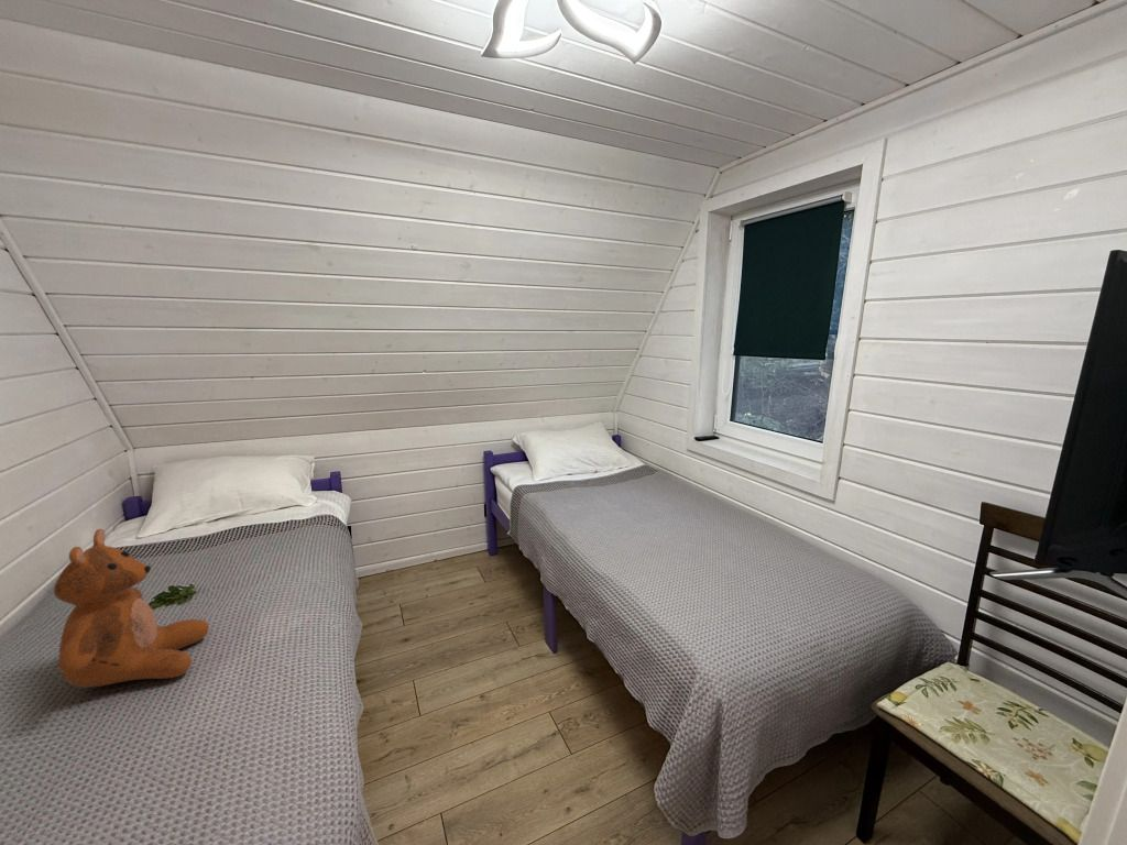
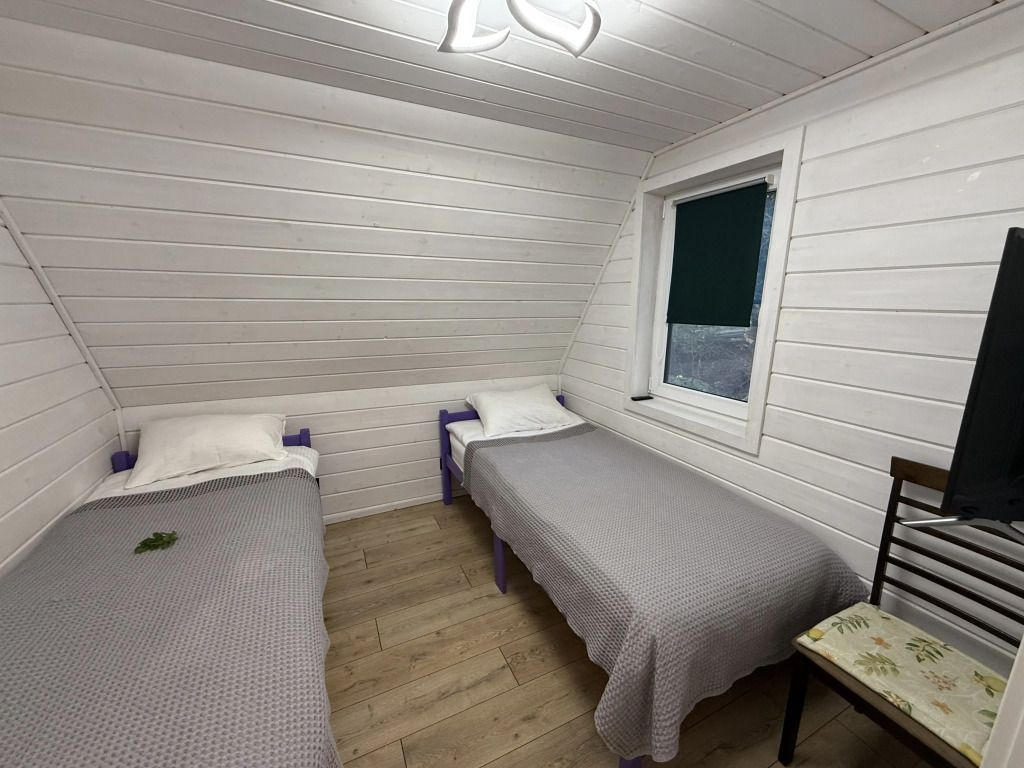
- teddy bear (131, 602)
